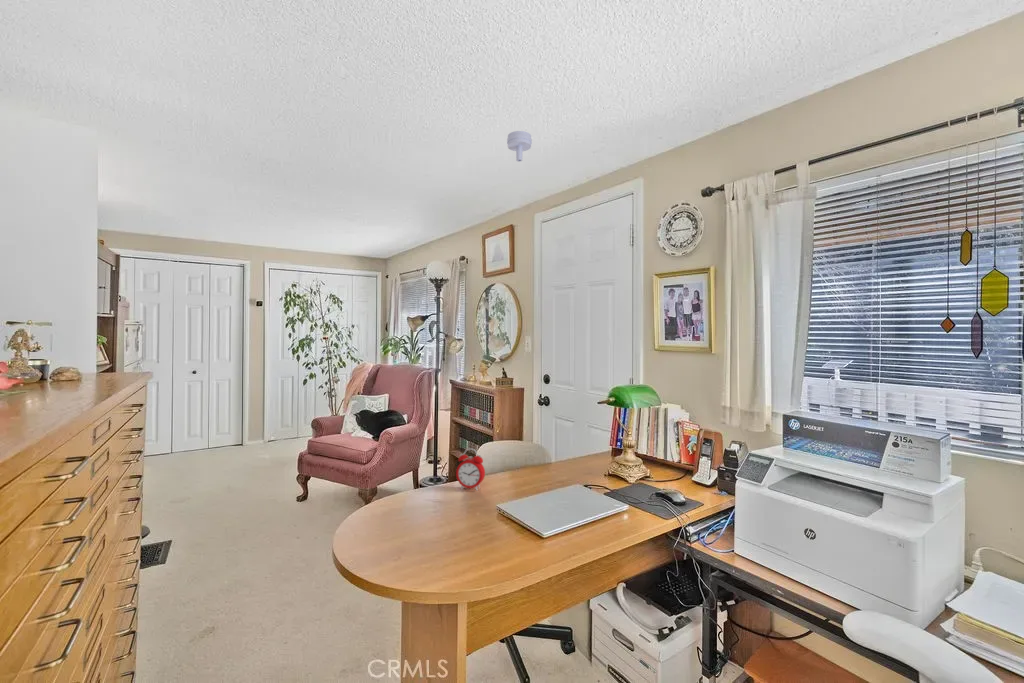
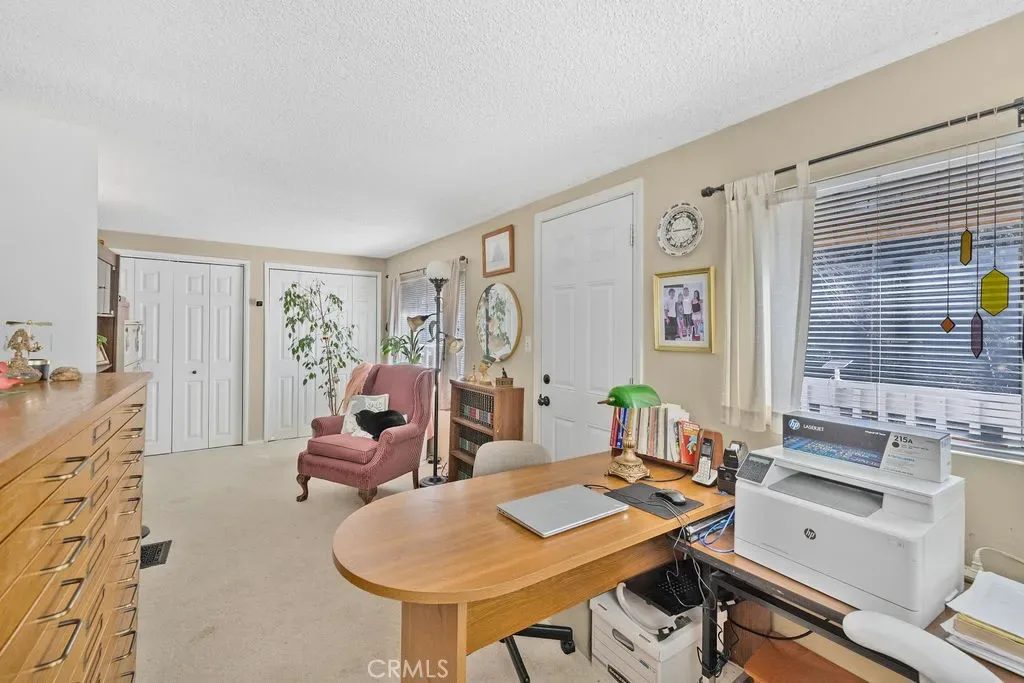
- alarm clock (470, 468)
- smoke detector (519, 148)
